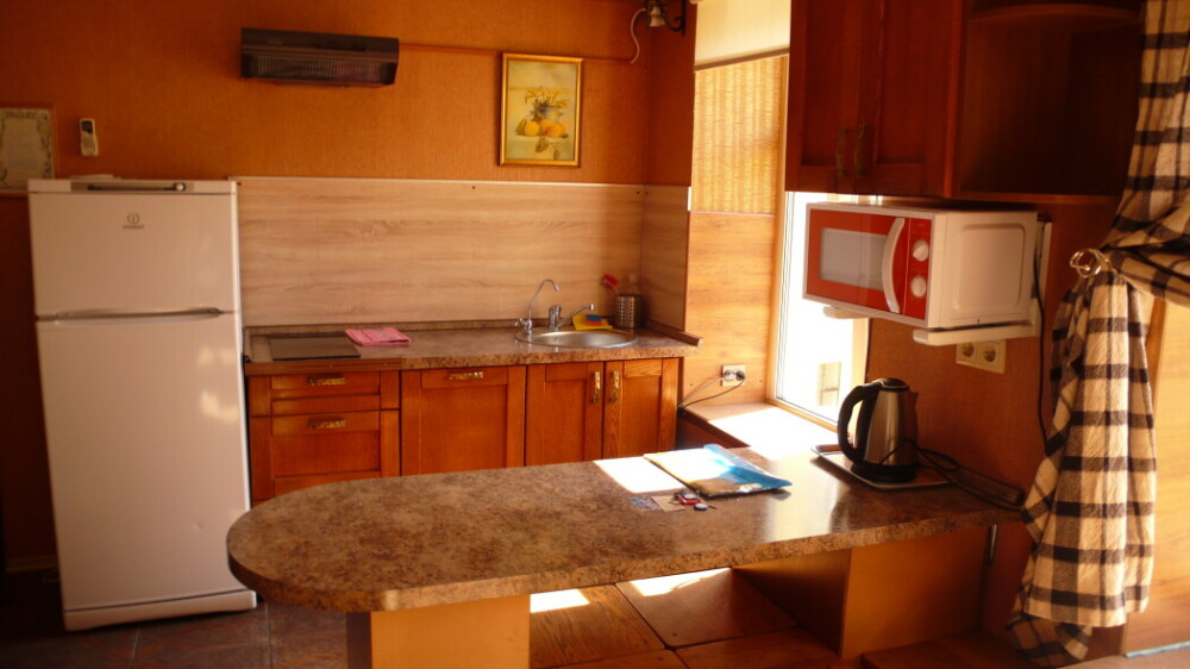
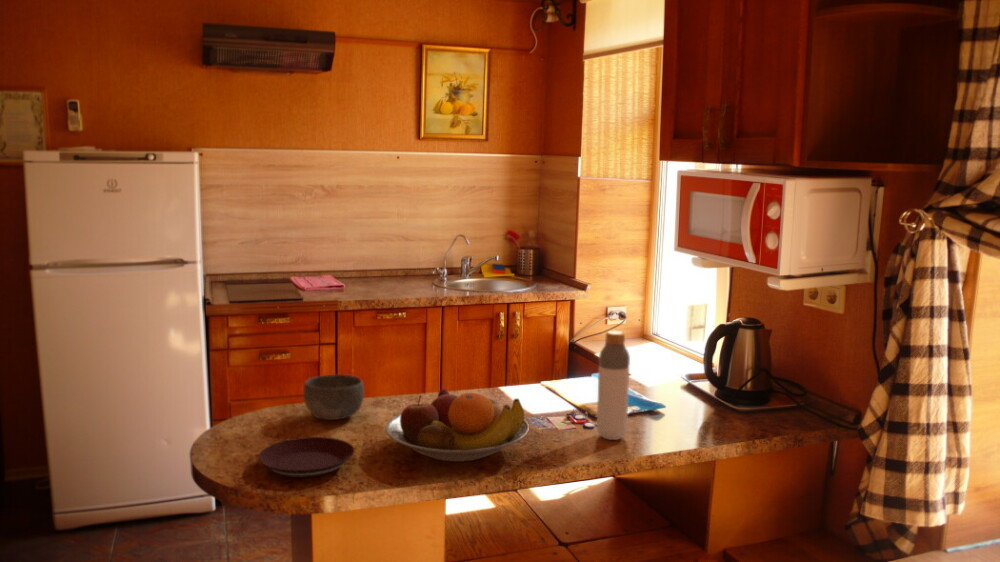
+ bottle (613, 385)
+ plate (307, 458)
+ bowl (334, 398)
+ fruit bowl (457, 420)
